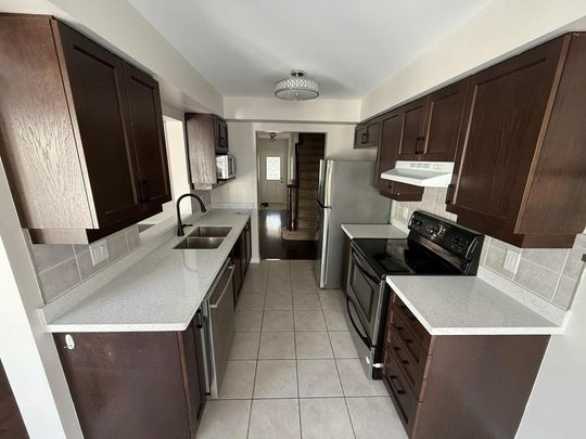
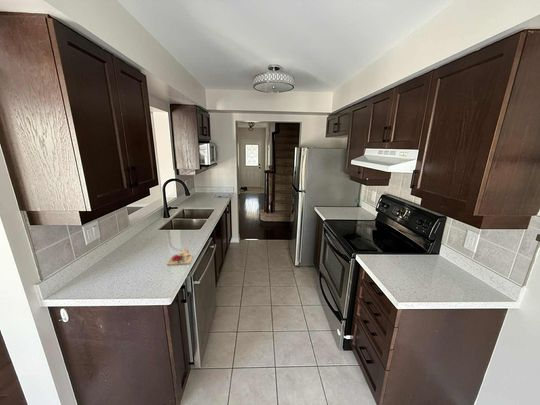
+ cutting board (182, 254)
